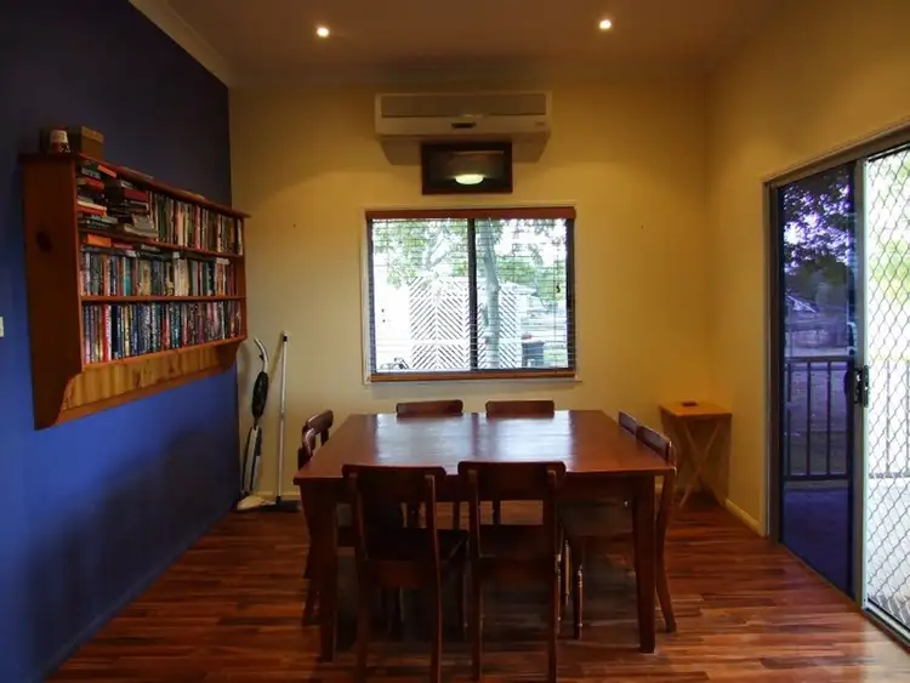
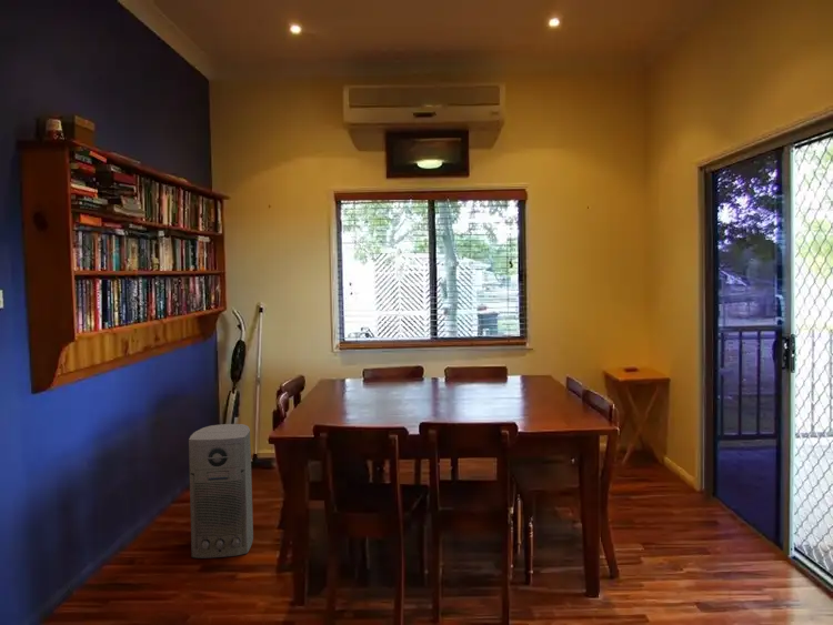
+ air purifier (222, 487)
